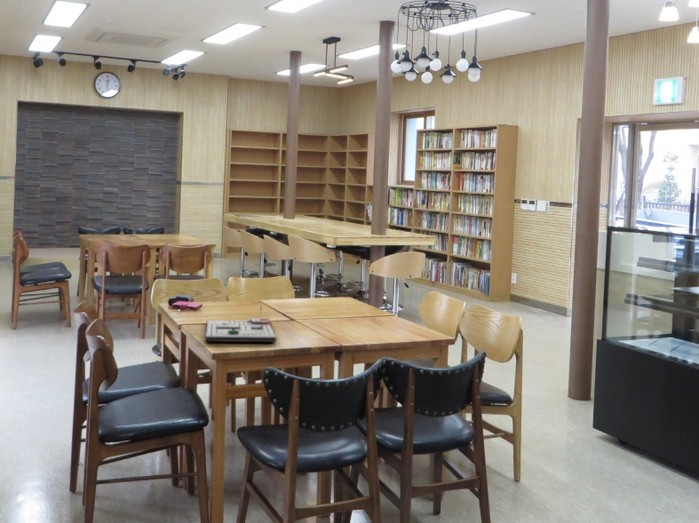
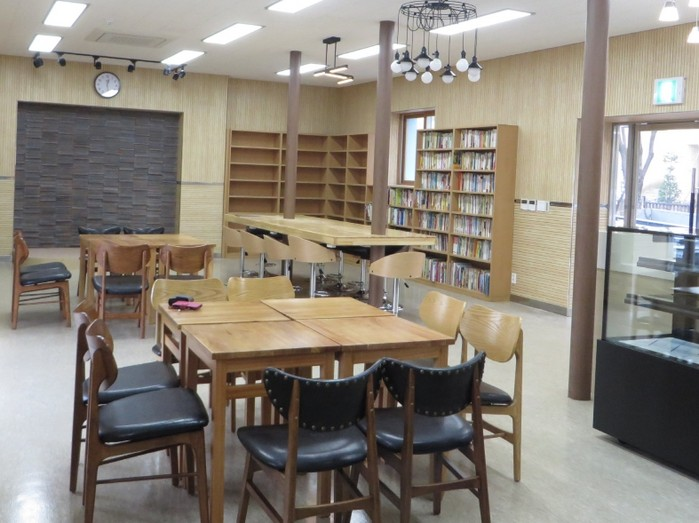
- board game (239, 321)
